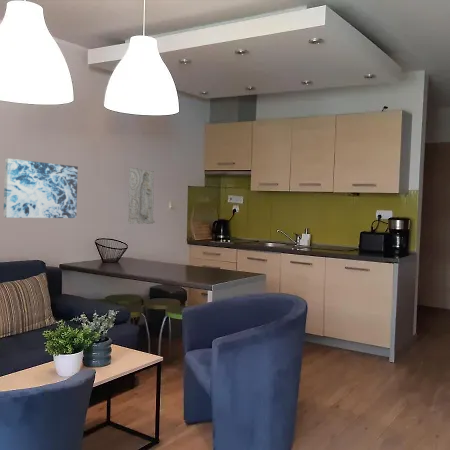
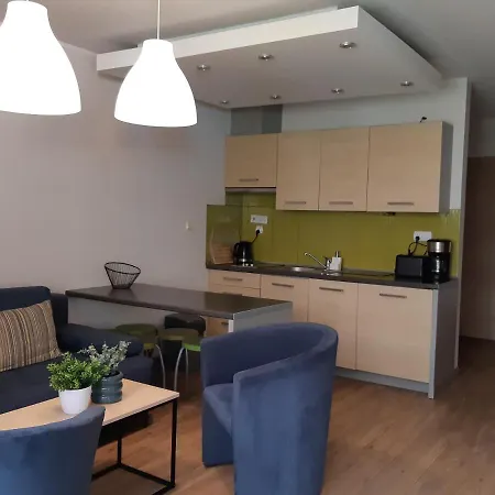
- relief panel (140, 196)
- wall art (42, 190)
